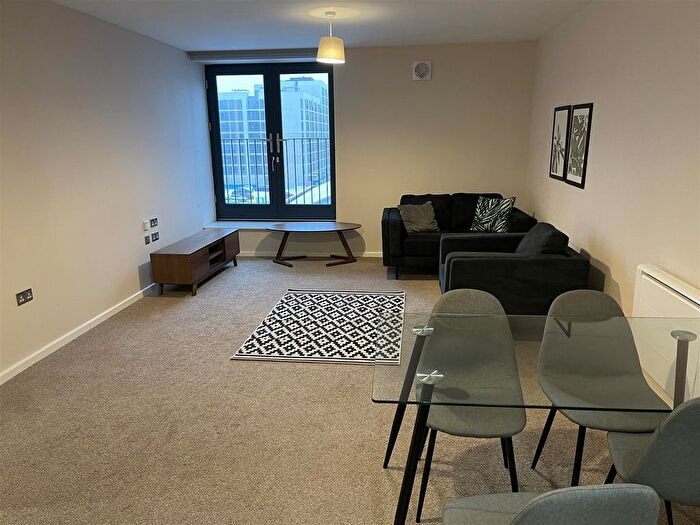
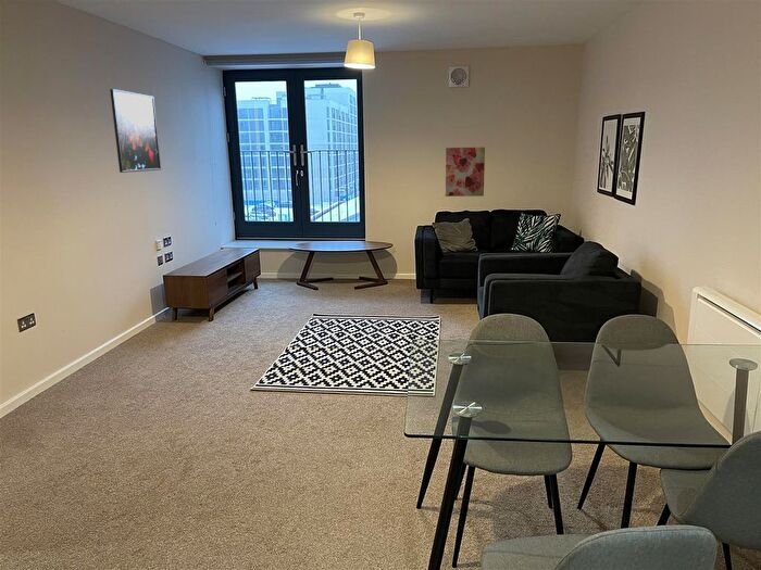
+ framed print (137, 132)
+ wall art (464, 172)
